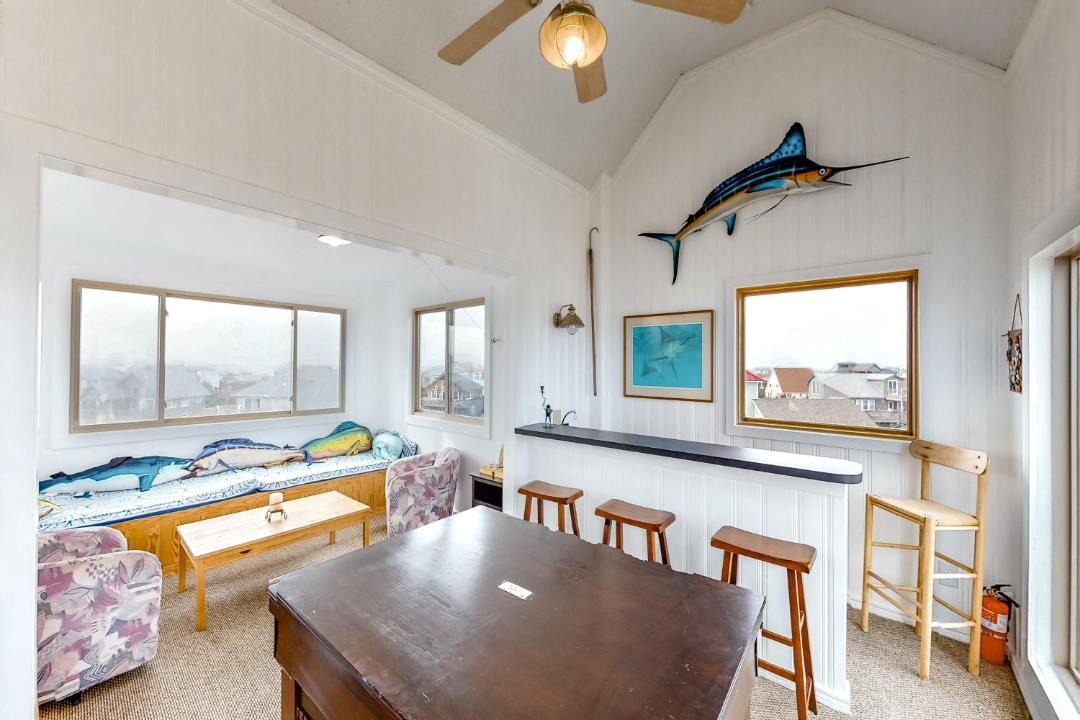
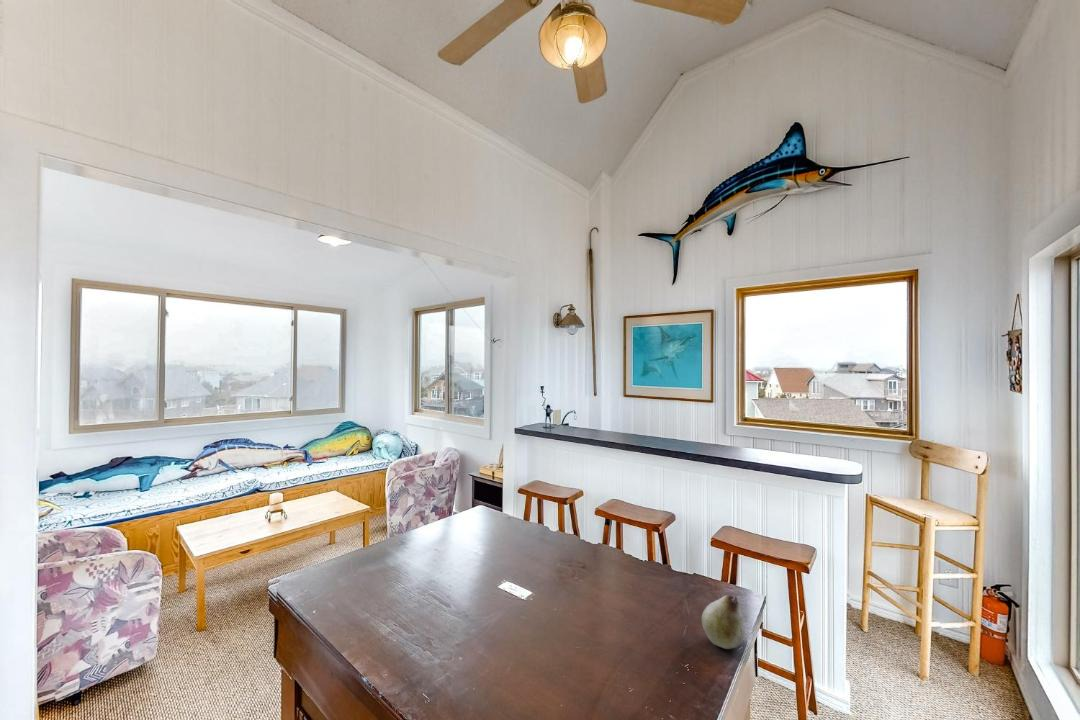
+ fruit (722, 617)
